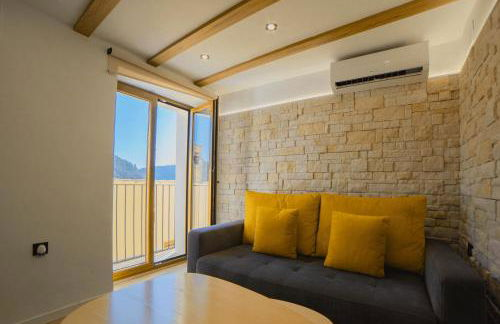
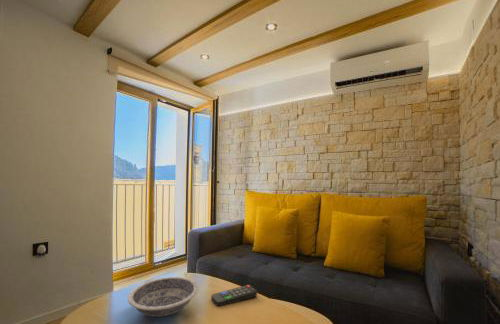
+ remote control (234, 294)
+ bowl (164, 299)
